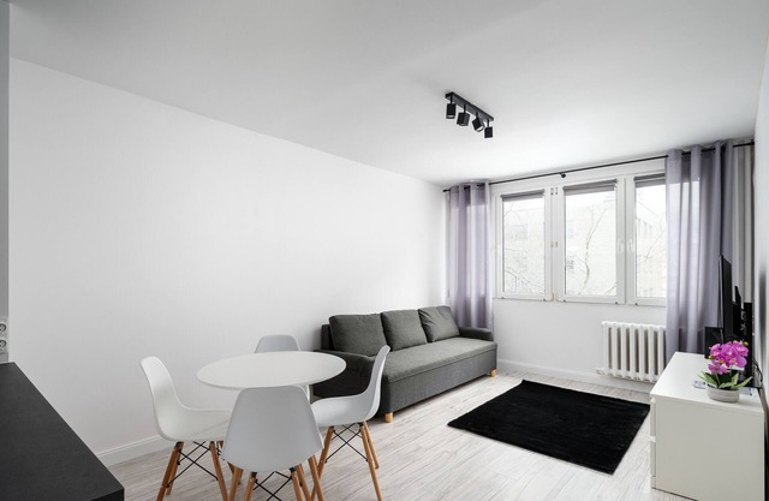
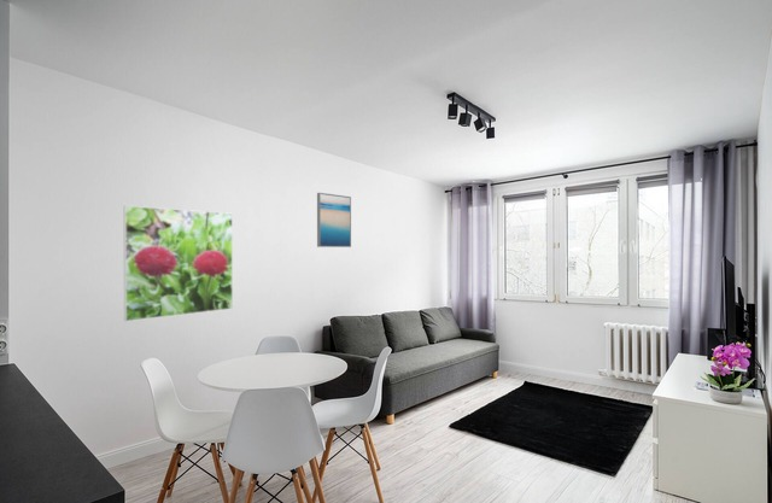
+ wall art (334, 221)
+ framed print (182, 262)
